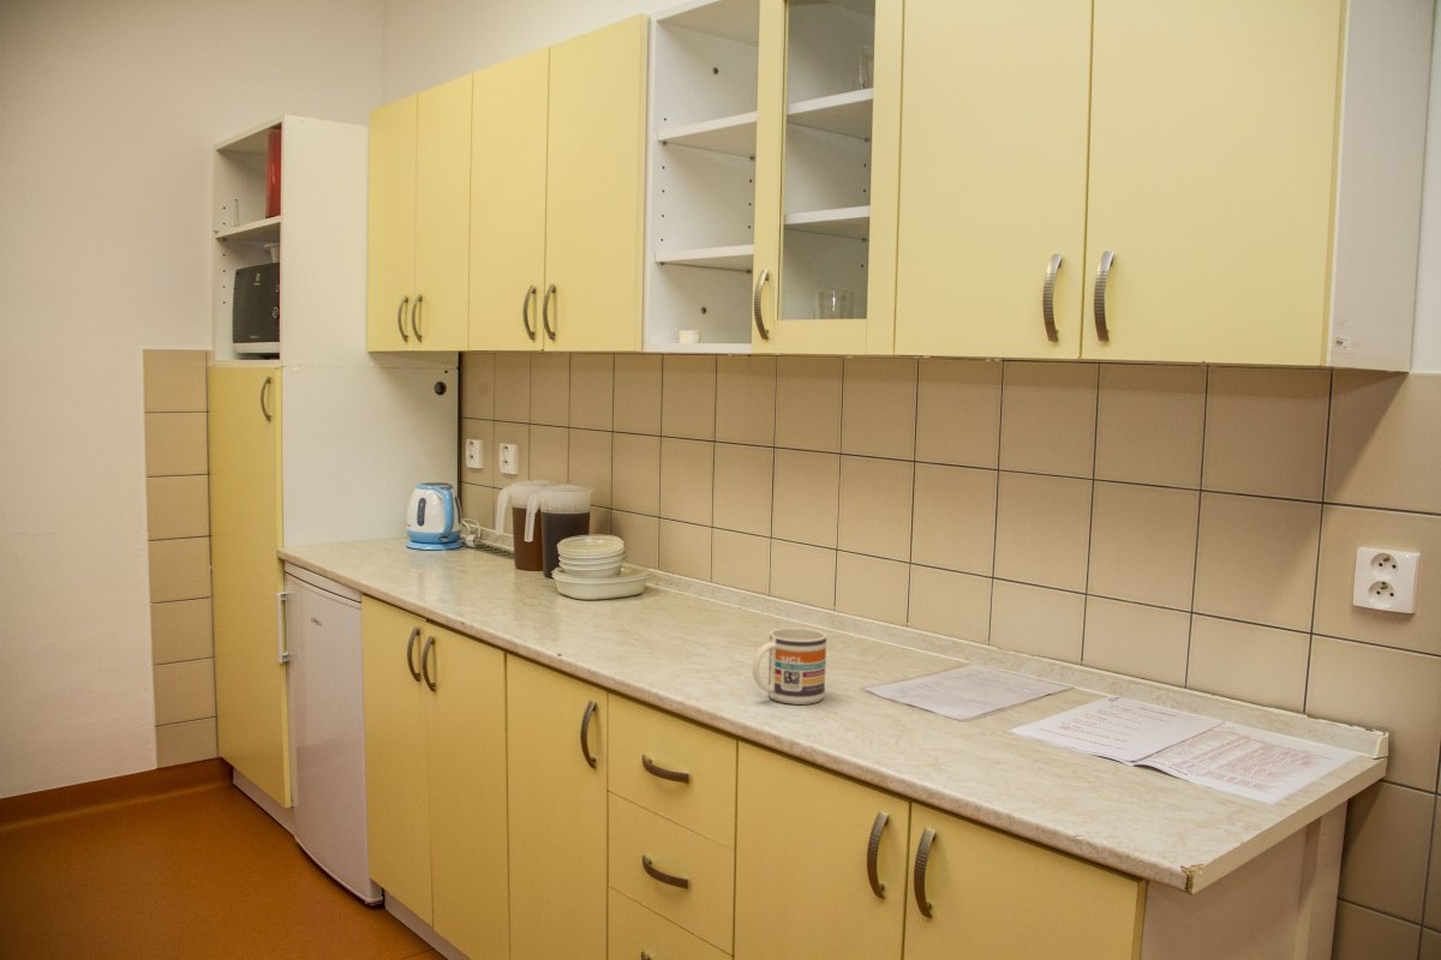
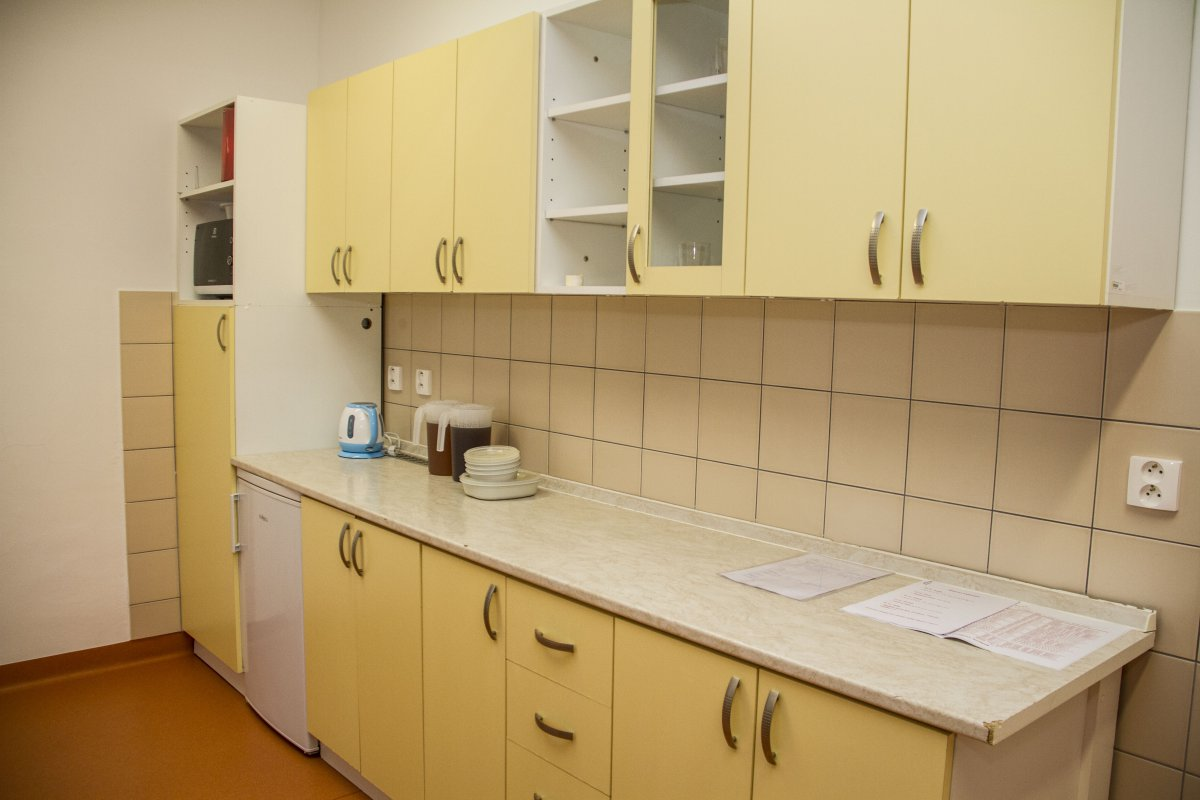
- mug (790, 665)
